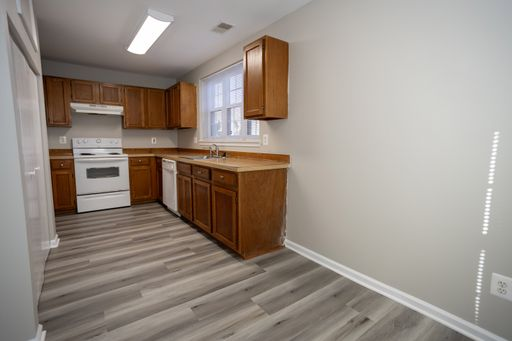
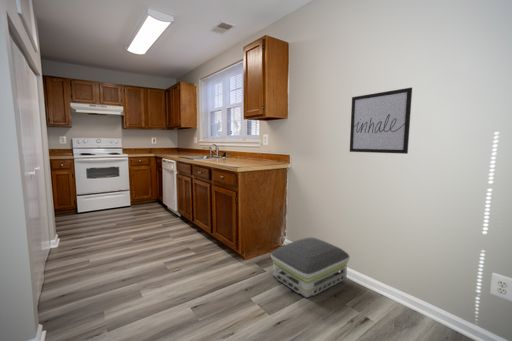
+ wall art (377, 123)
+ air purifier (309, 260)
